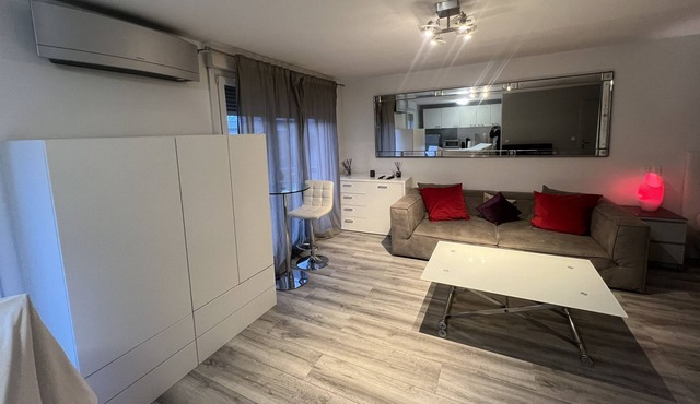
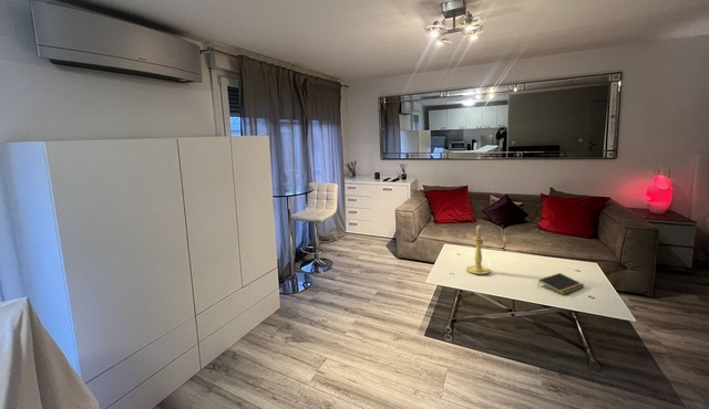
+ notepad (561, 283)
+ candle holder (477, 248)
